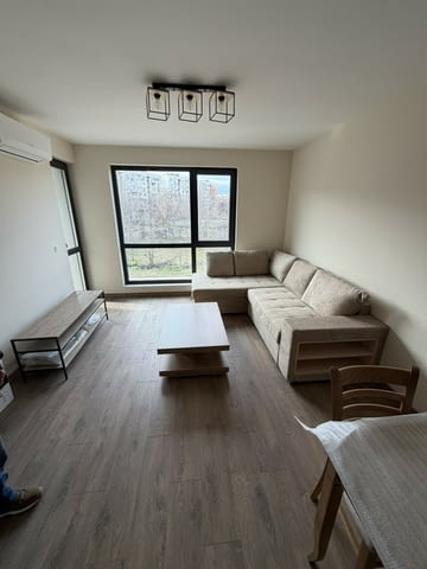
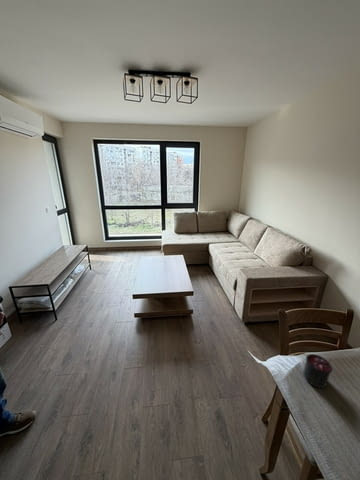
+ candle (317, 367)
